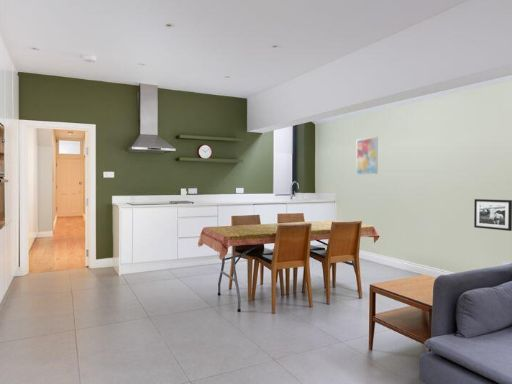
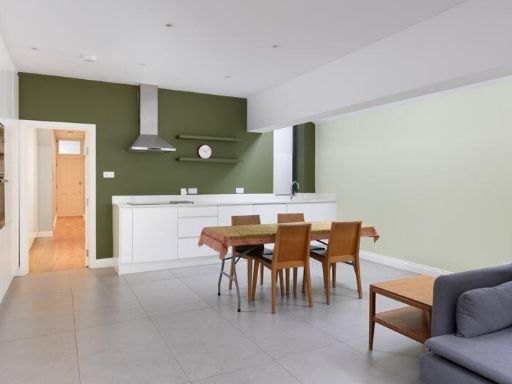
- picture frame (492, 214)
- wall art (366, 156)
